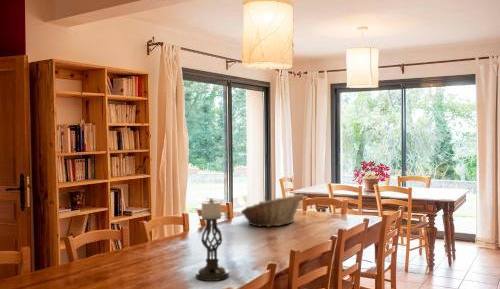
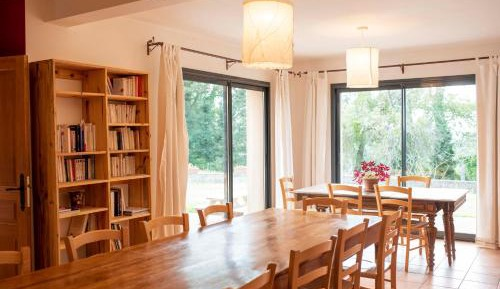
- candle holder (212, 238)
- fruit basket (273, 208)
